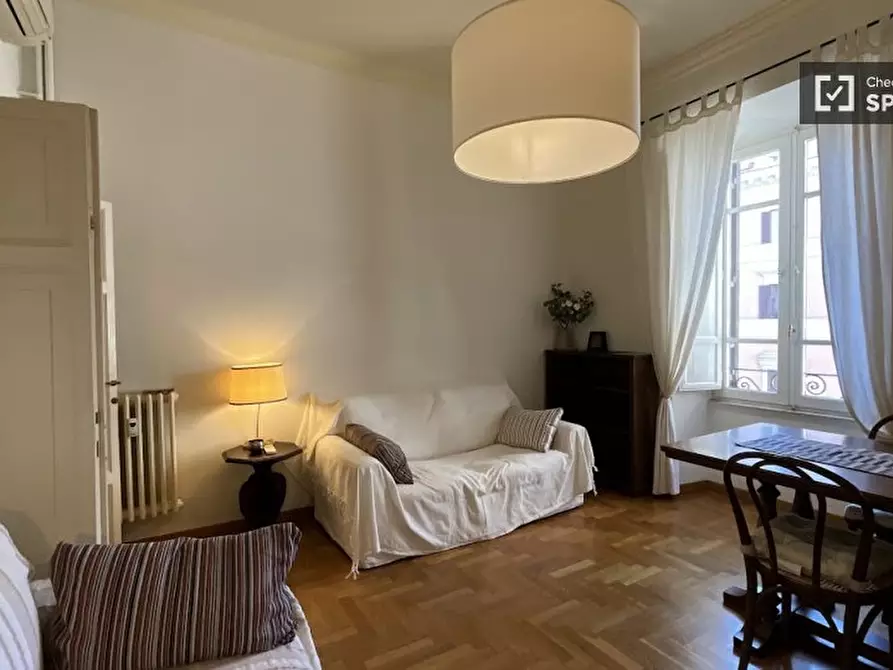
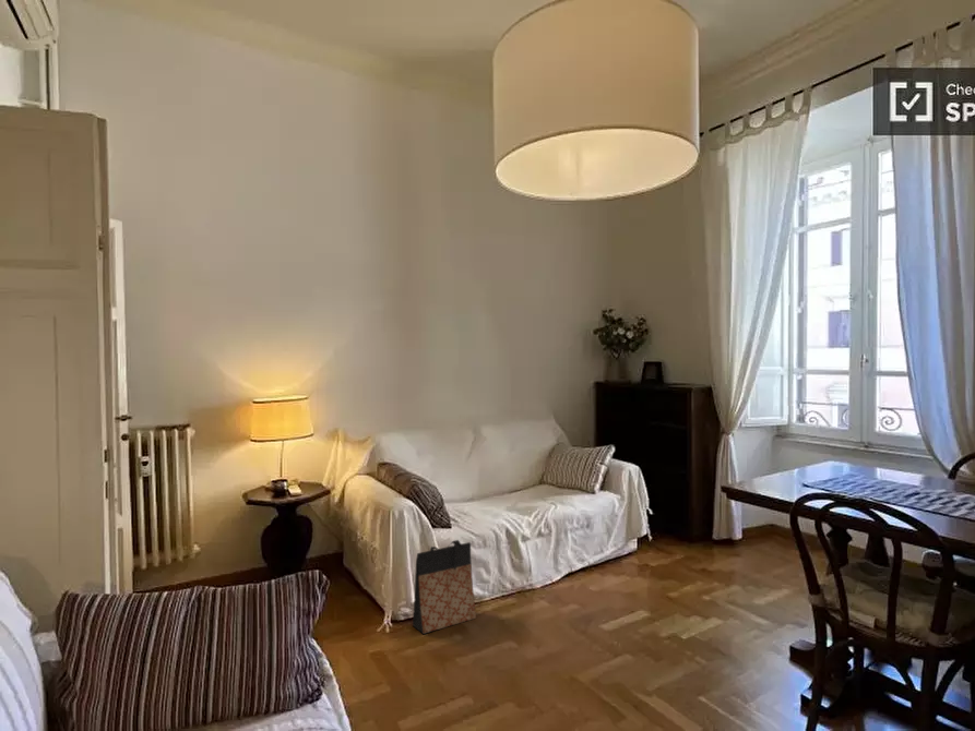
+ bag (444, 582)
